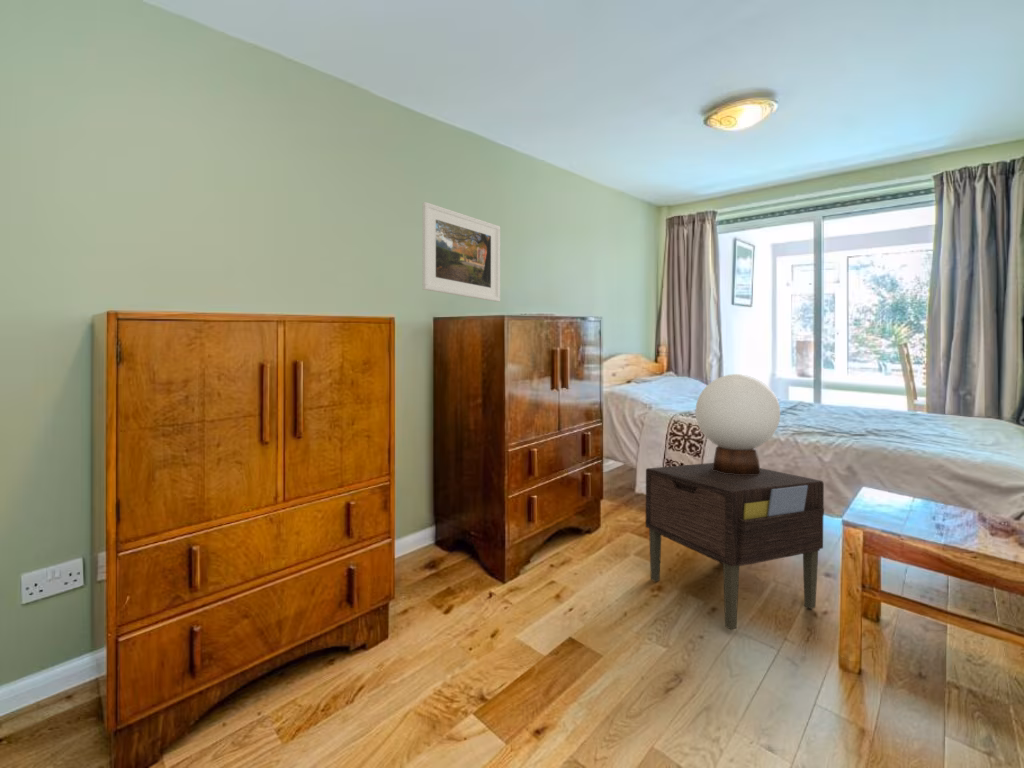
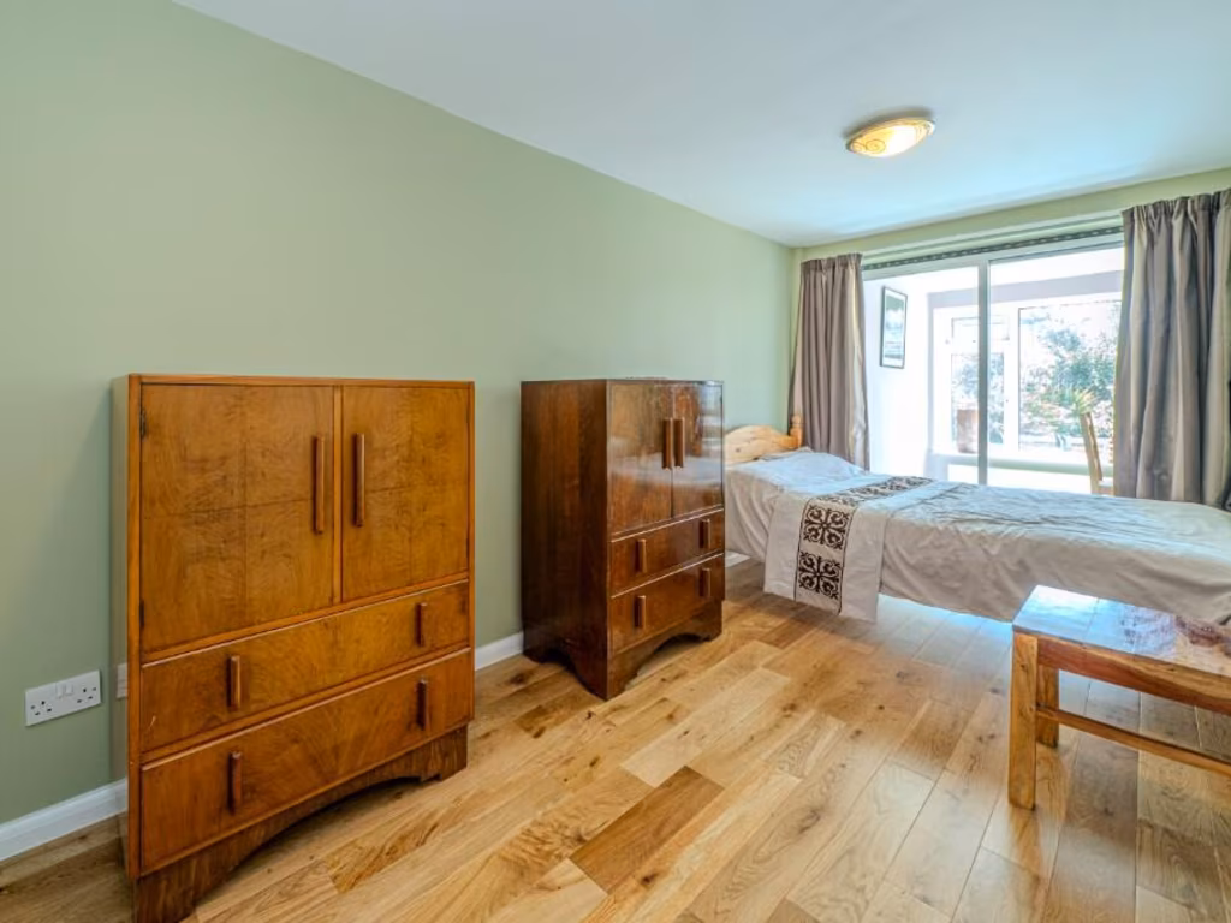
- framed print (464, 255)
- nightstand (731, 534)
- table lamp (736, 422)
